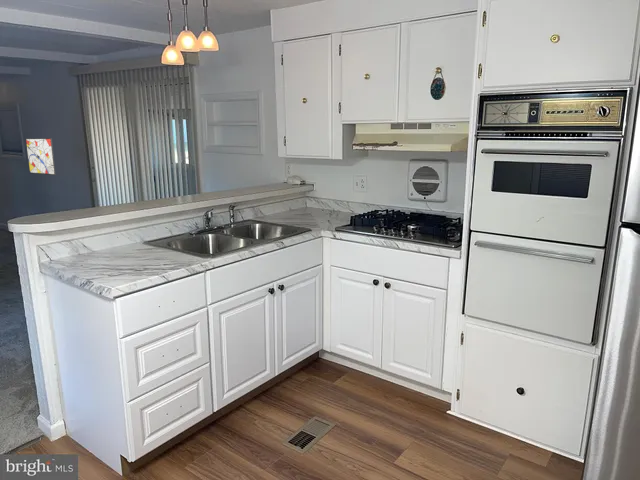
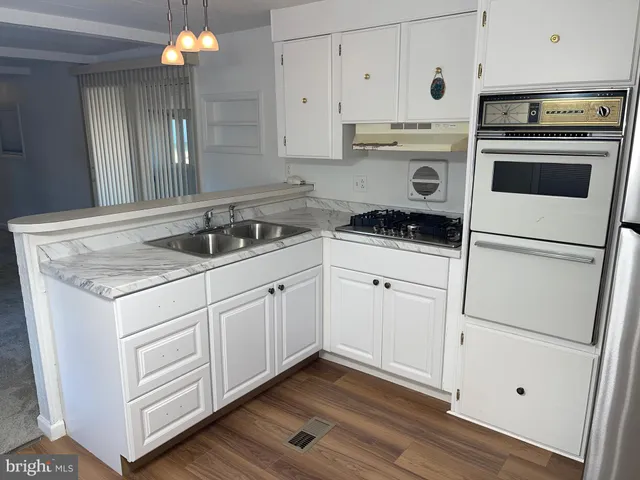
- wall art (40, 156)
